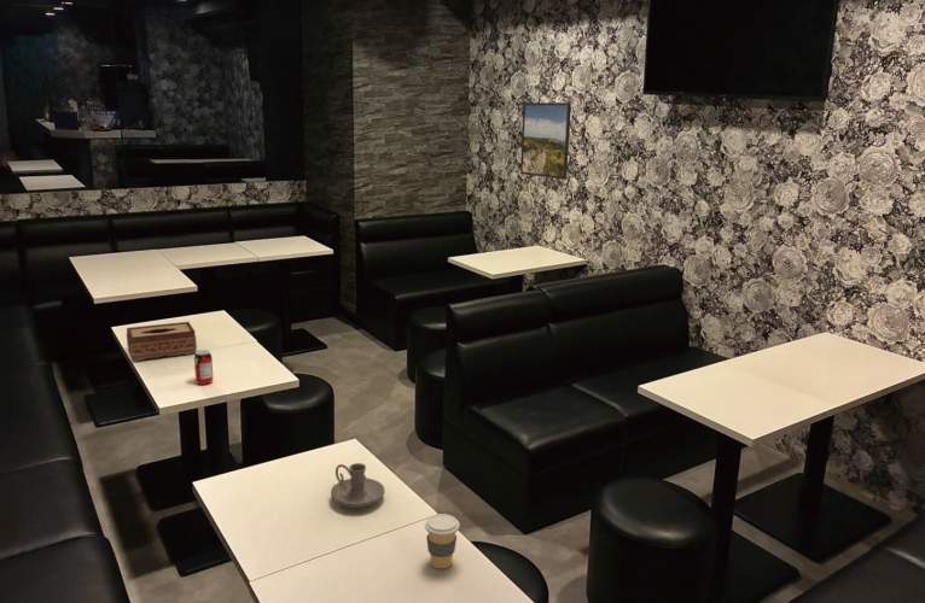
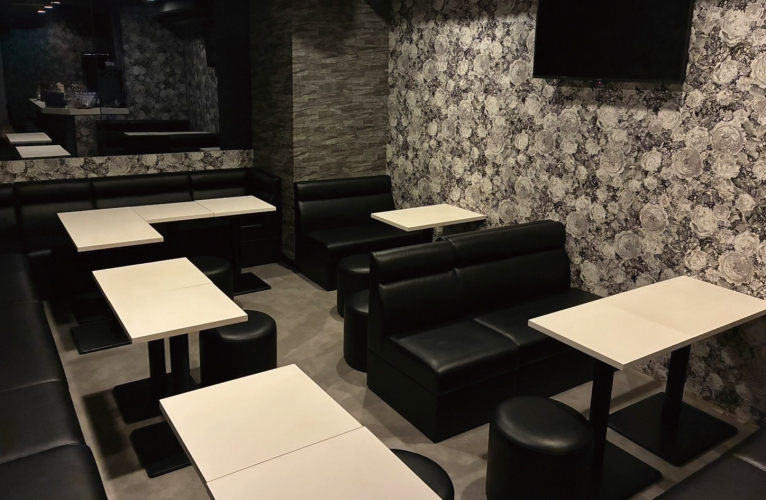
- candle holder (354, 480)
- beverage can (203, 367)
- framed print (543, 140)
- tissue box (161, 340)
- coffee cup (441, 541)
